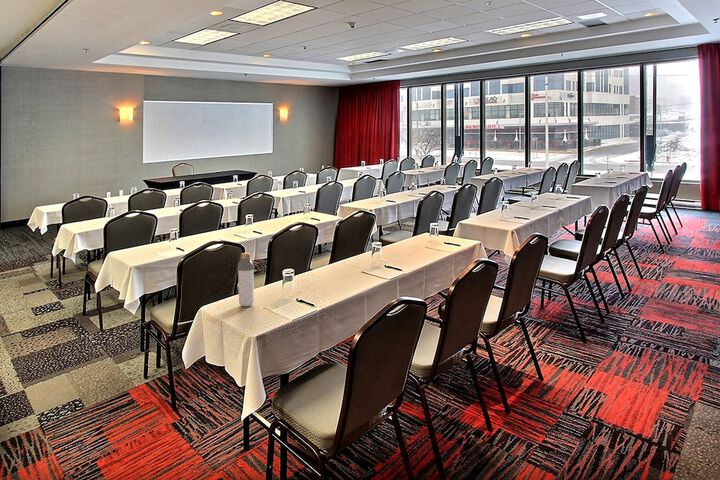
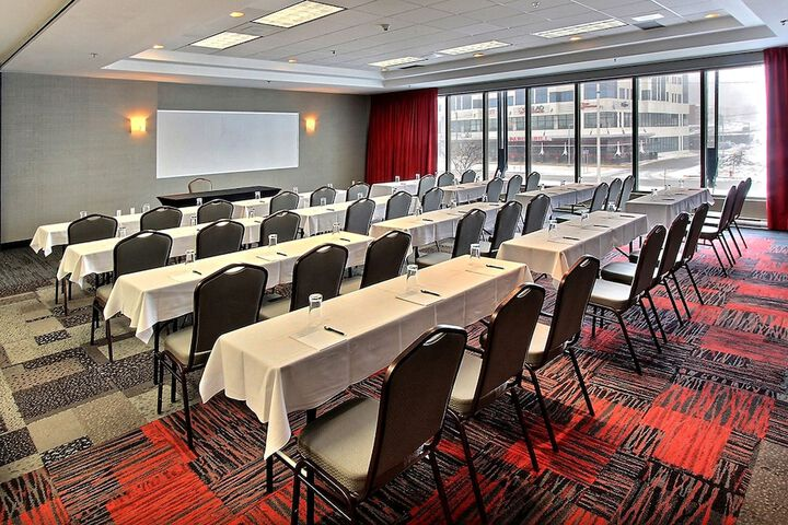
- bottle (246, 279)
